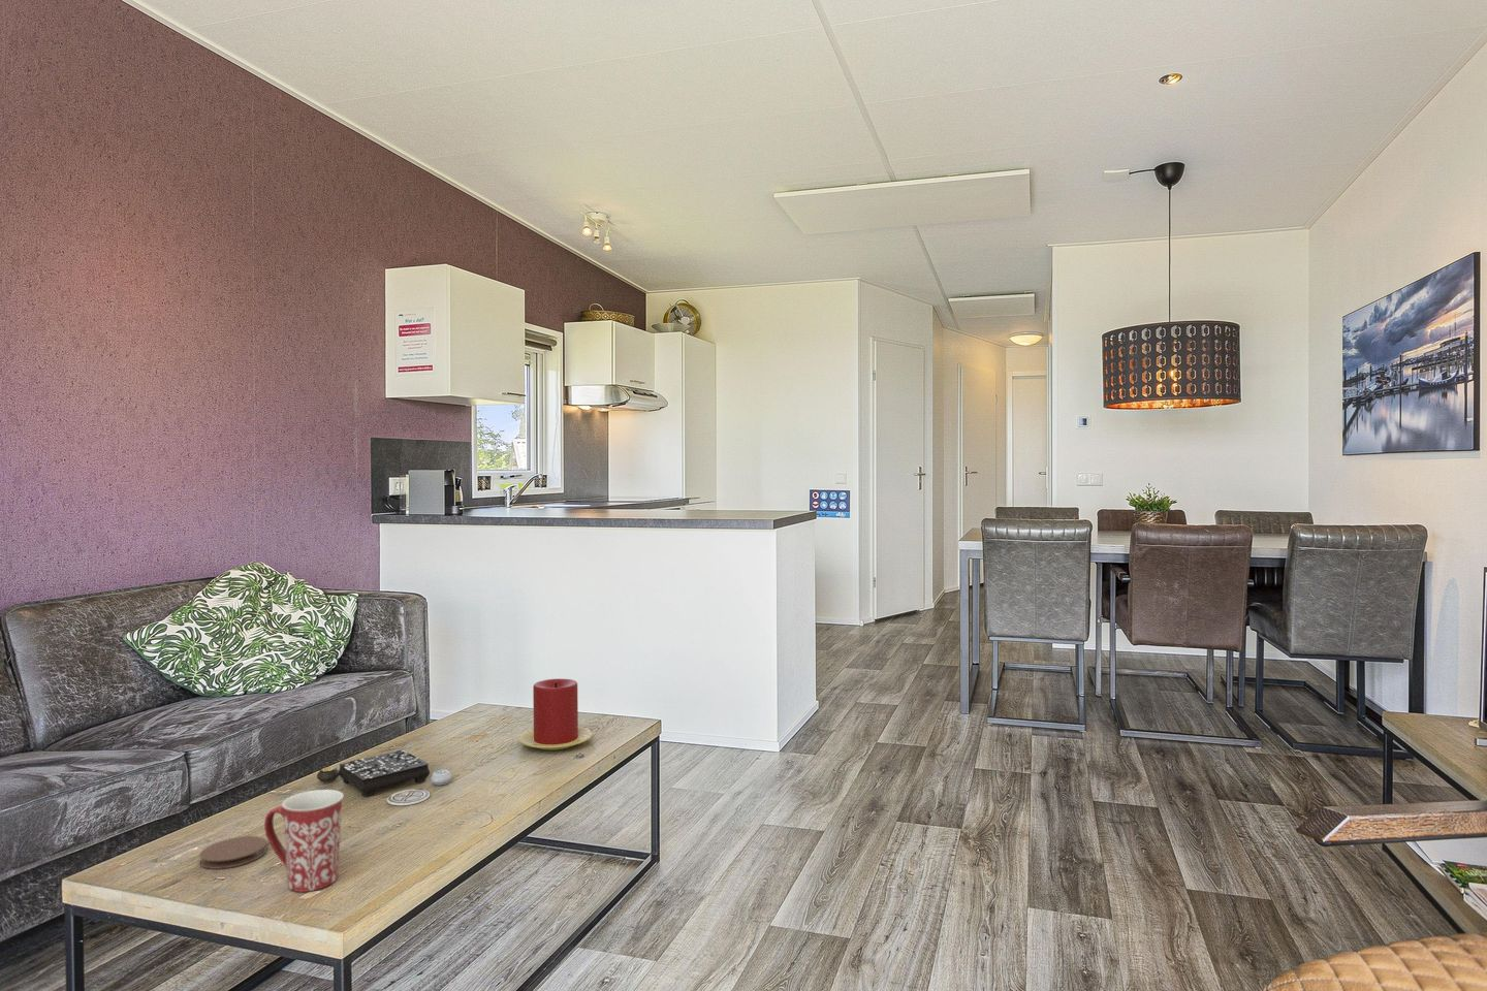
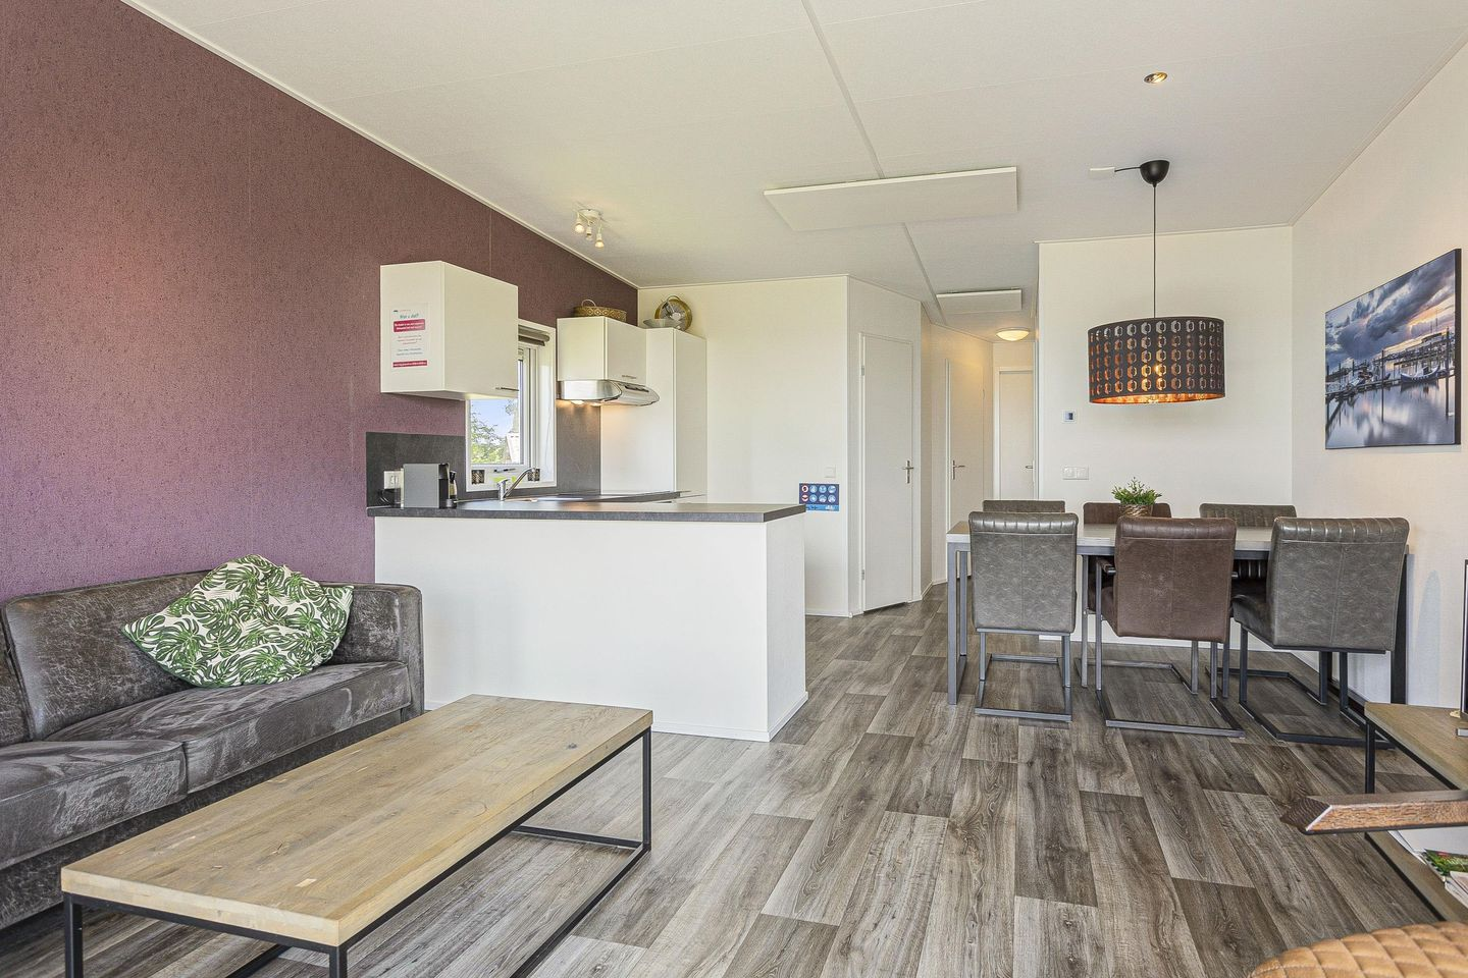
- candle (555, 712)
- board game (384, 772)
- coaster (233, 852)
- mug (302, 839)
